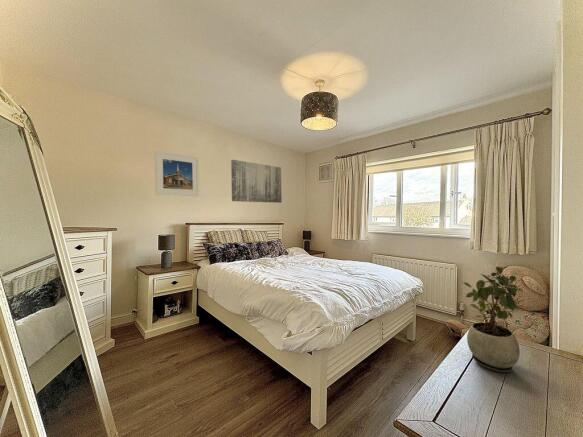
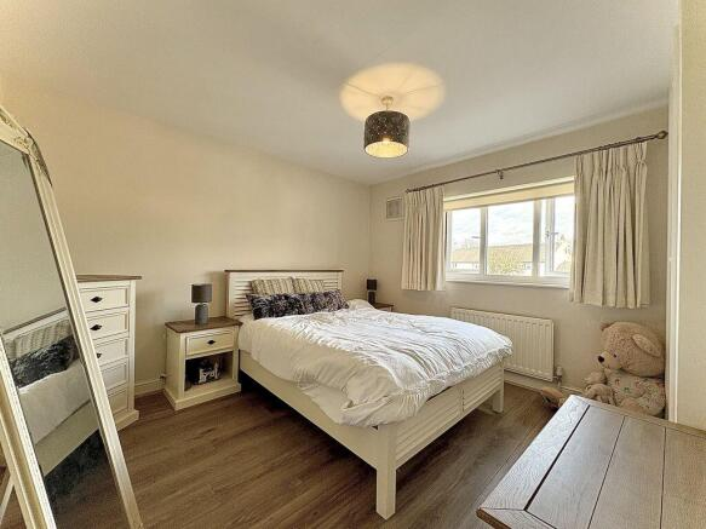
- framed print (178, 175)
- wall art (258, 183)
- potted plant (486, 312)
